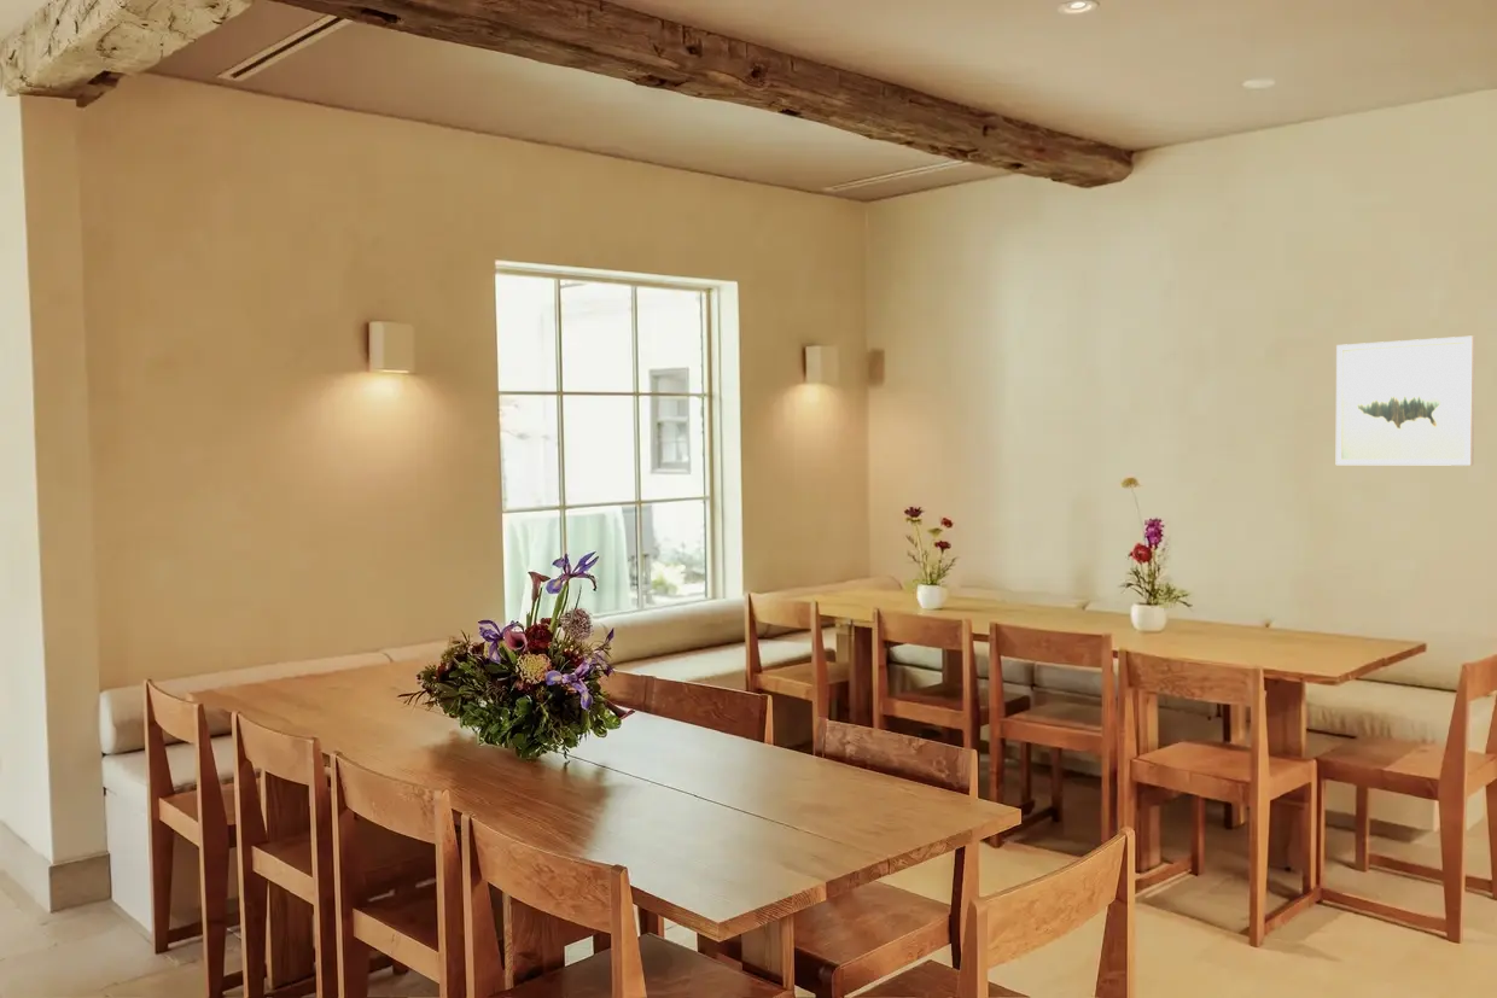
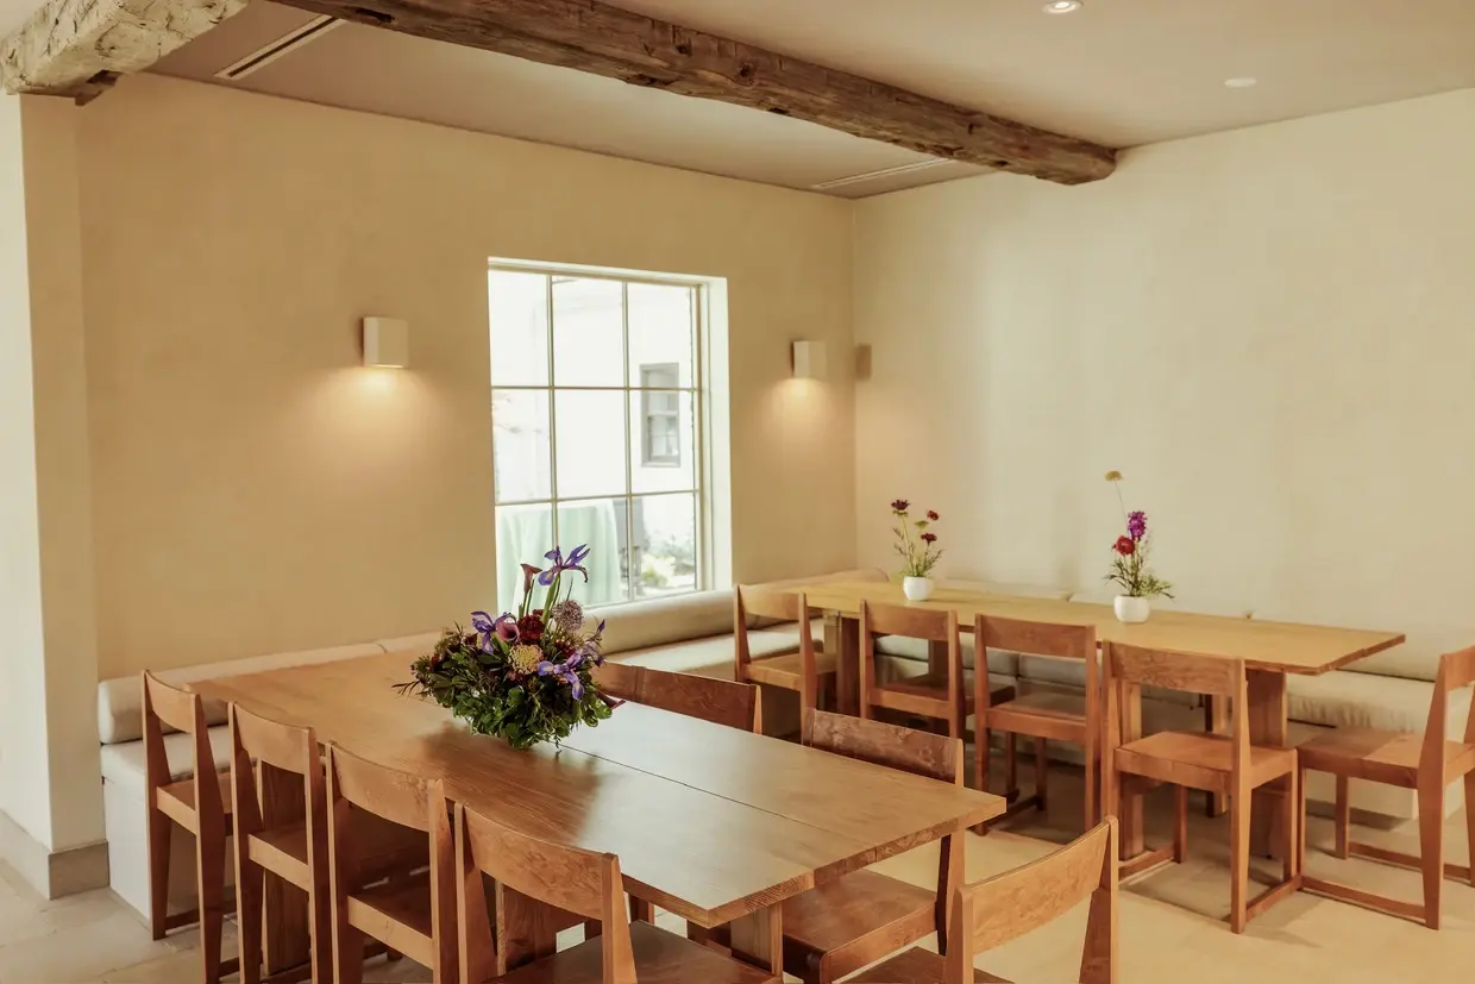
- wall art (1403, 403)
